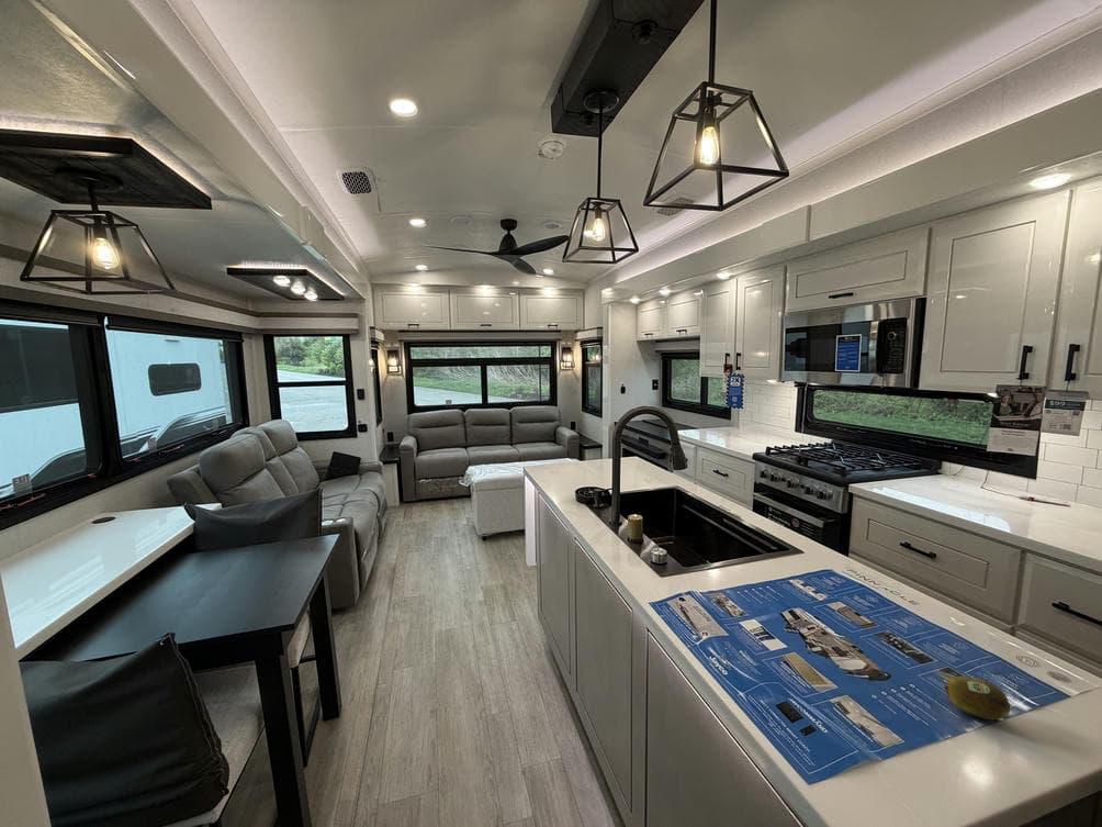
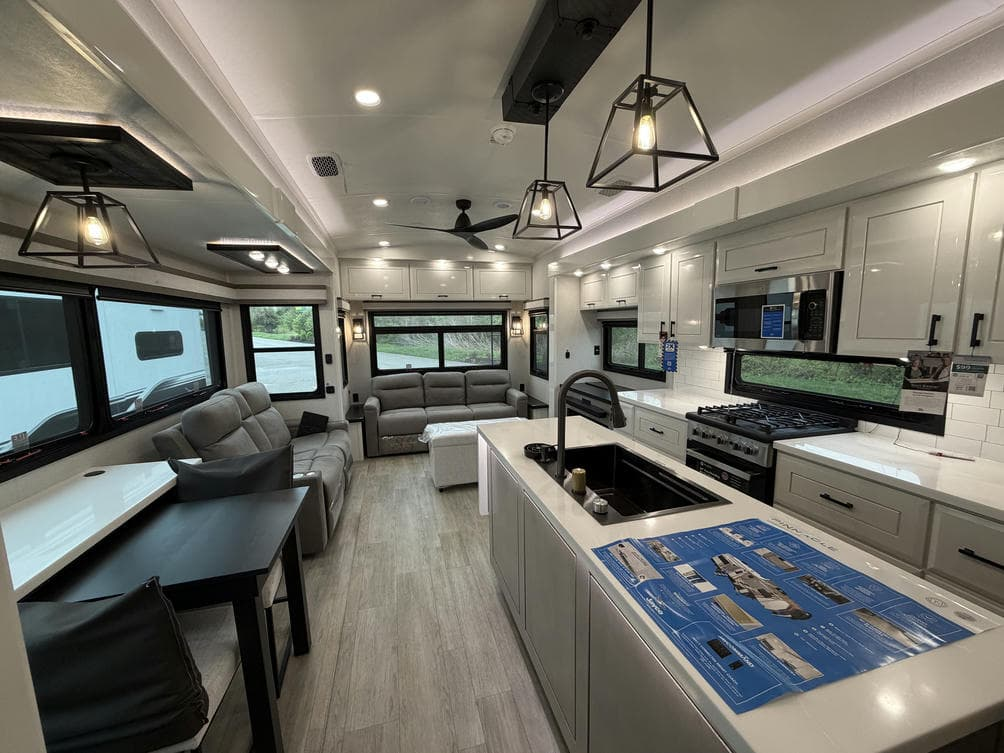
- fruit (977, 697)
